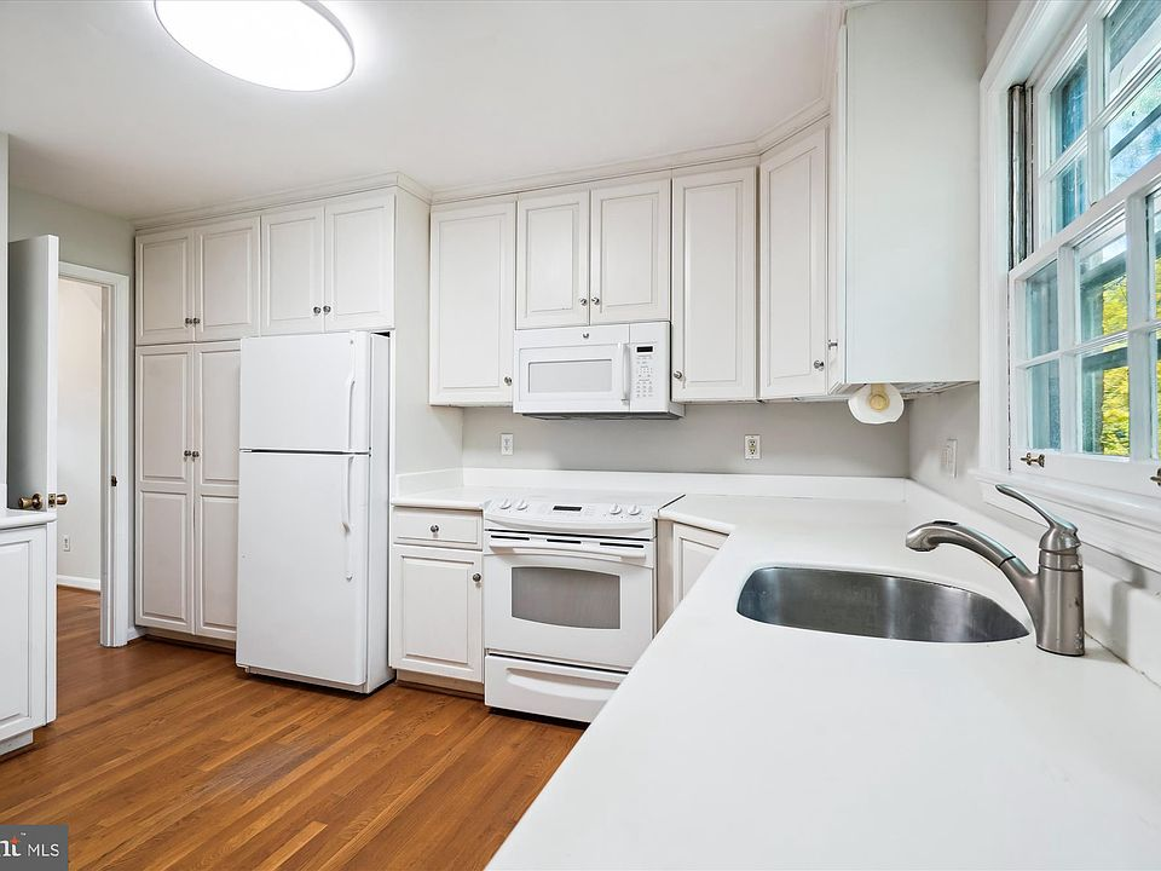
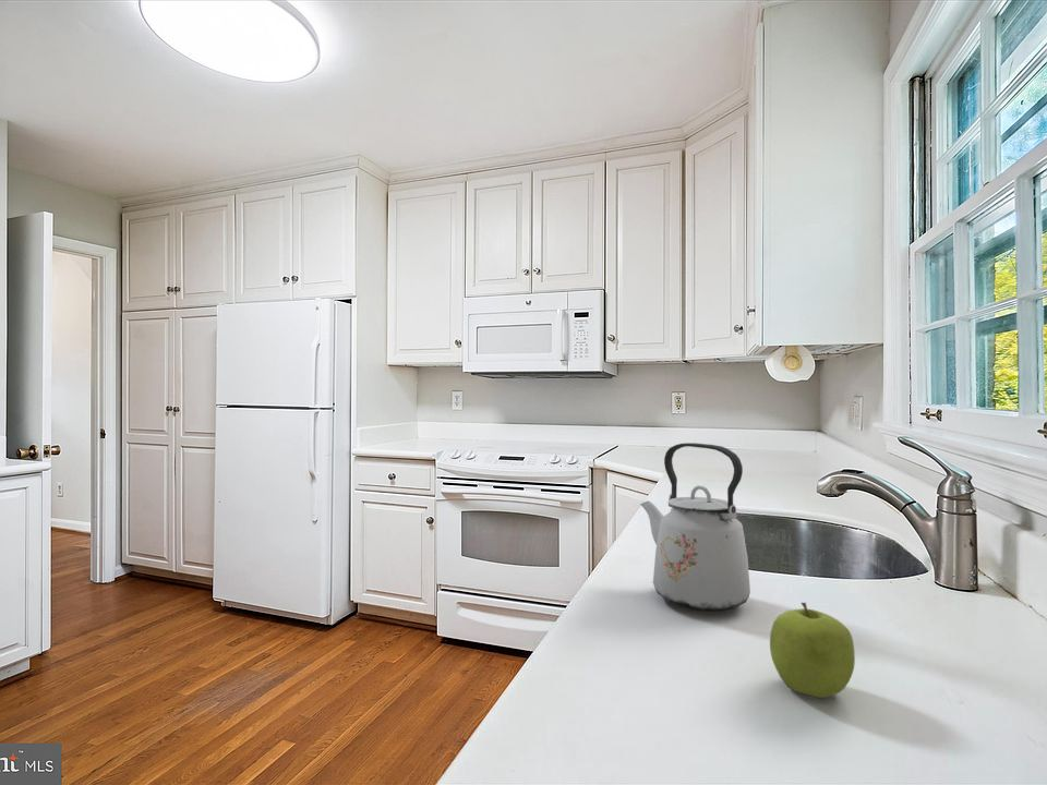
+ fruit (810, 647)
+ kettle (686, 518)
